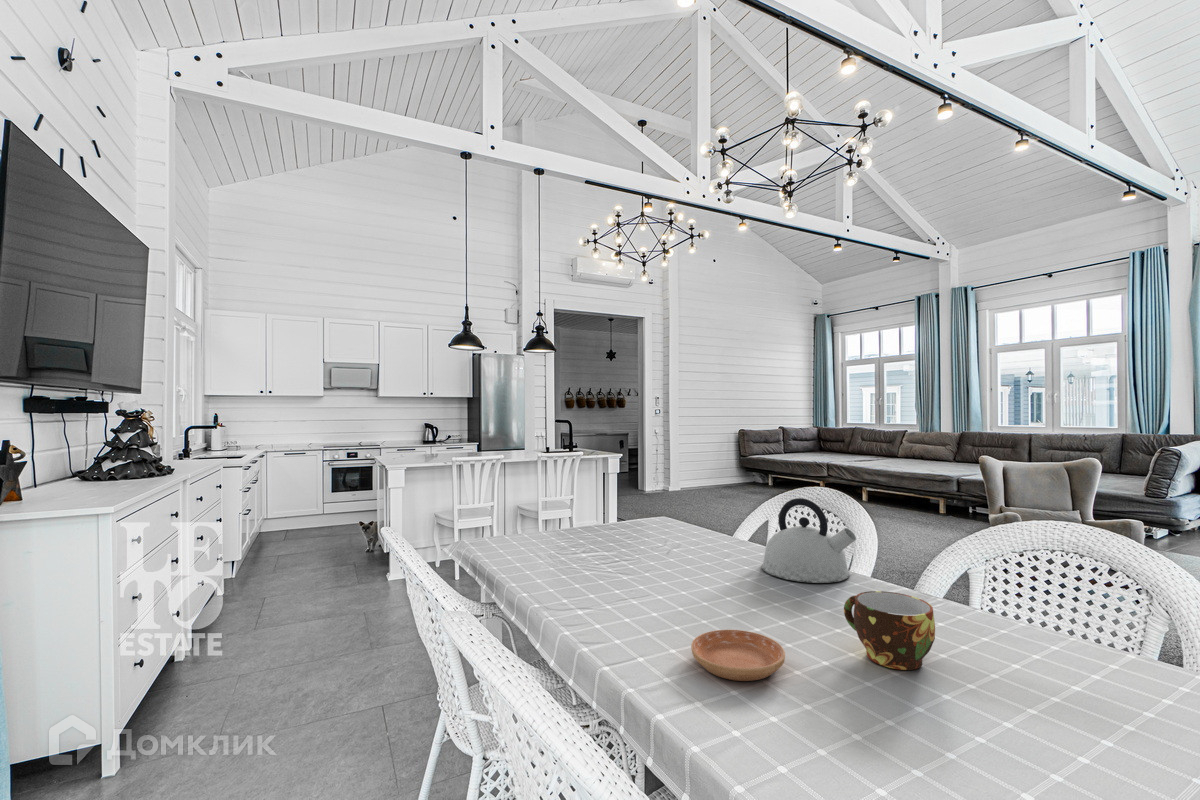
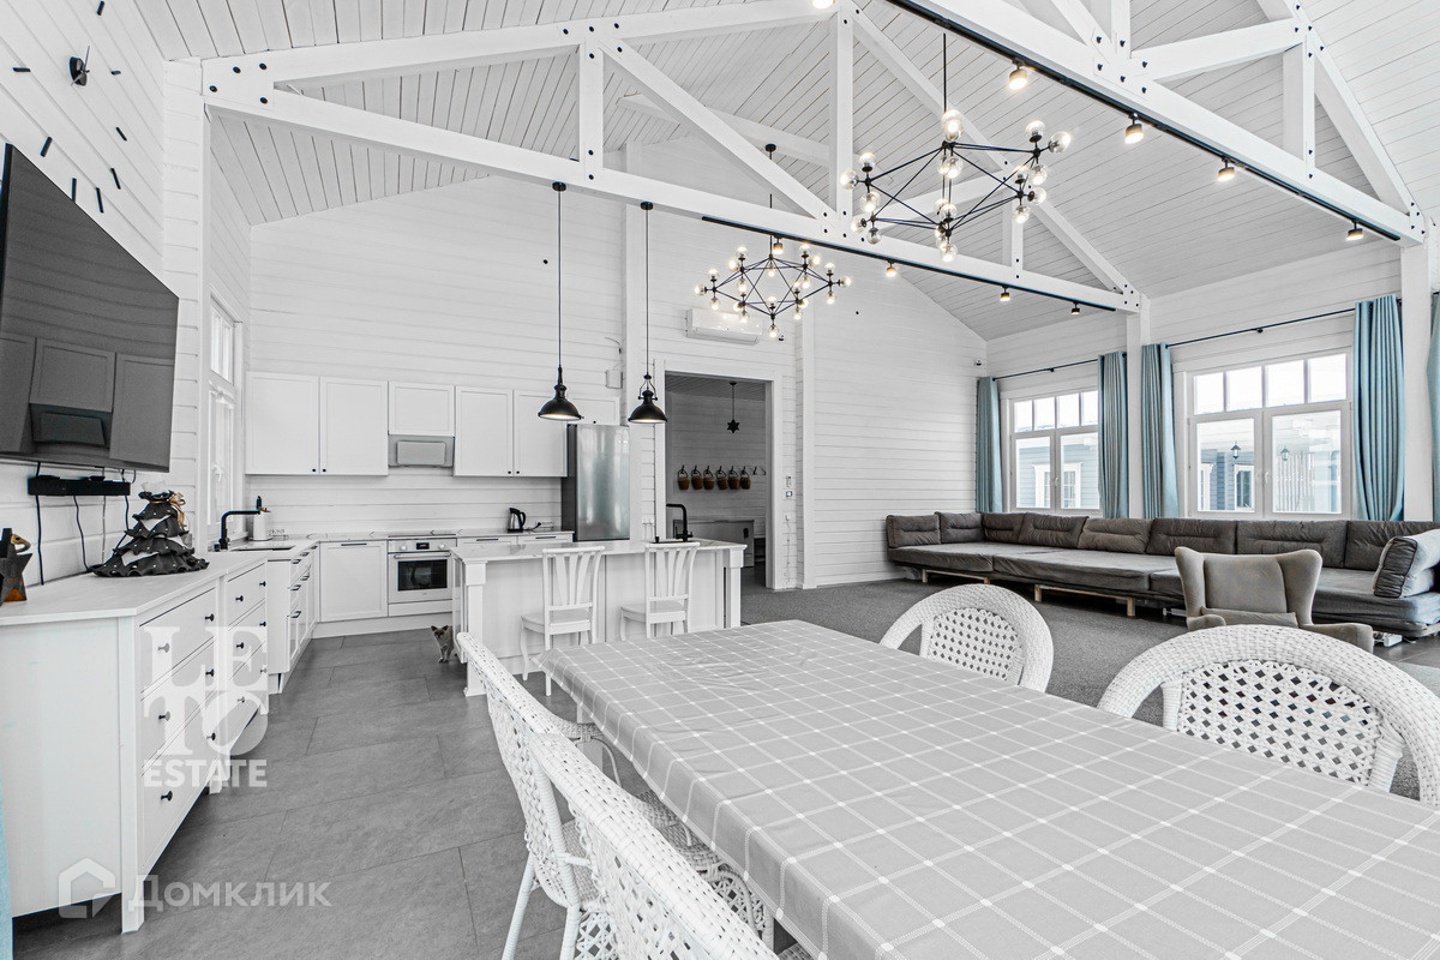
- saucer (737, 655)
- cup (888, 629)
- kettle (808, 535)
